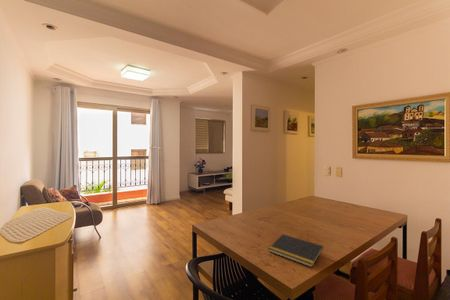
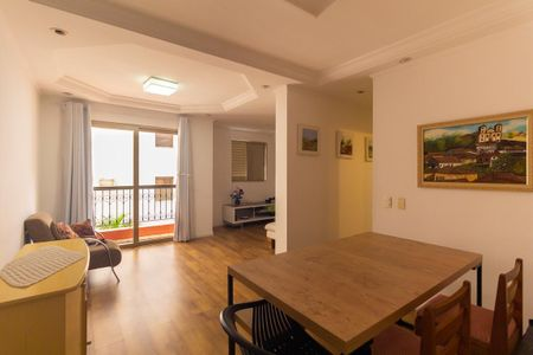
- notepad (295, 248)
